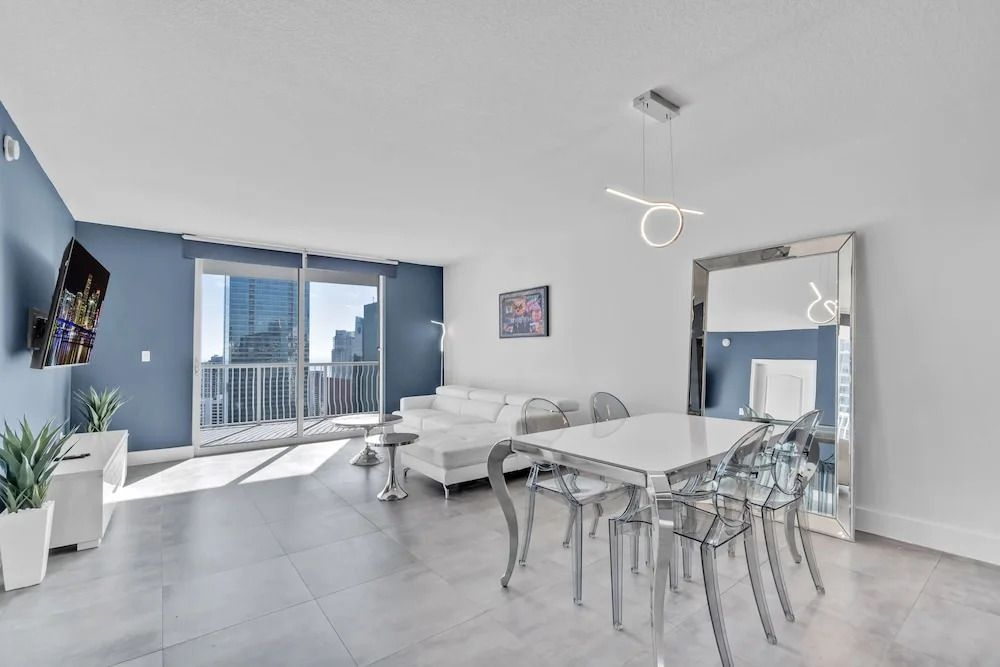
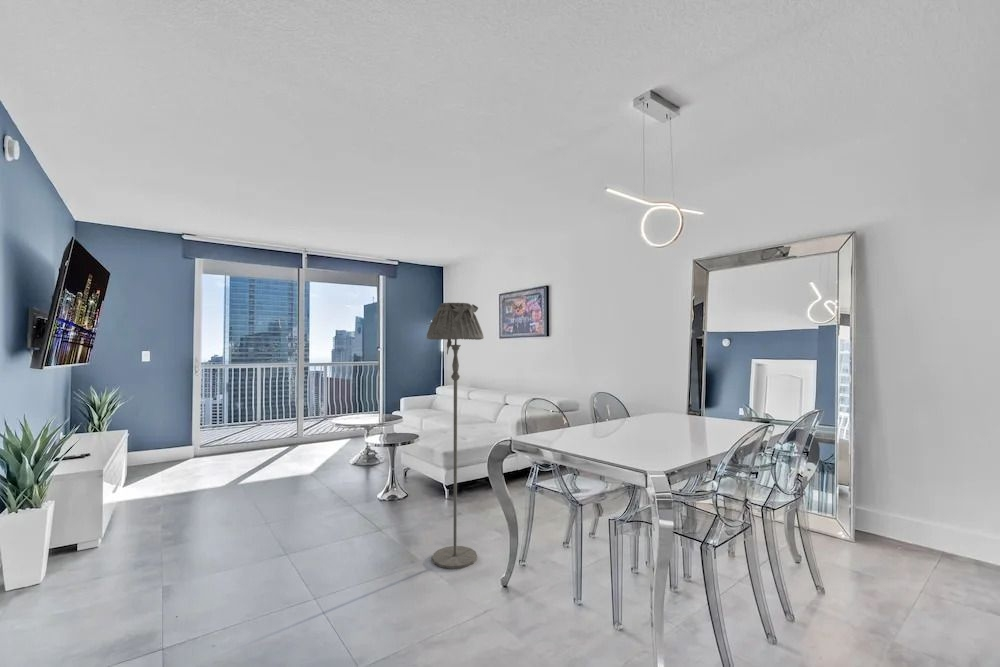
+ floor lamp (454, 430)
